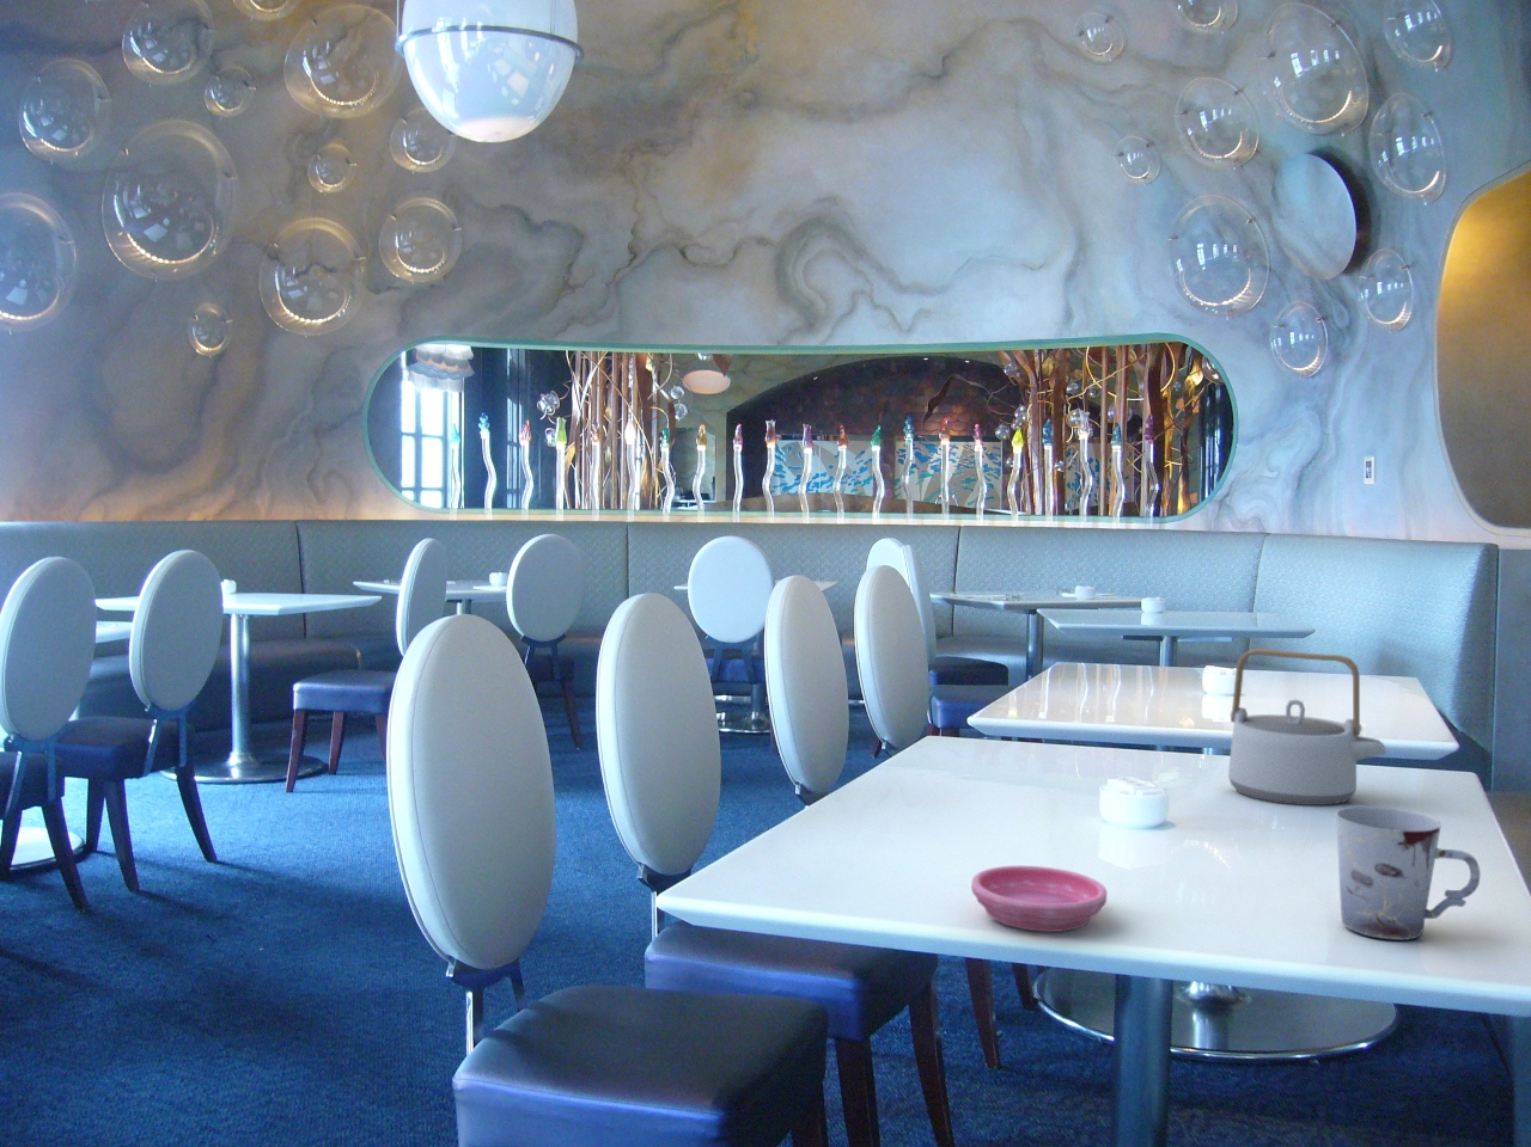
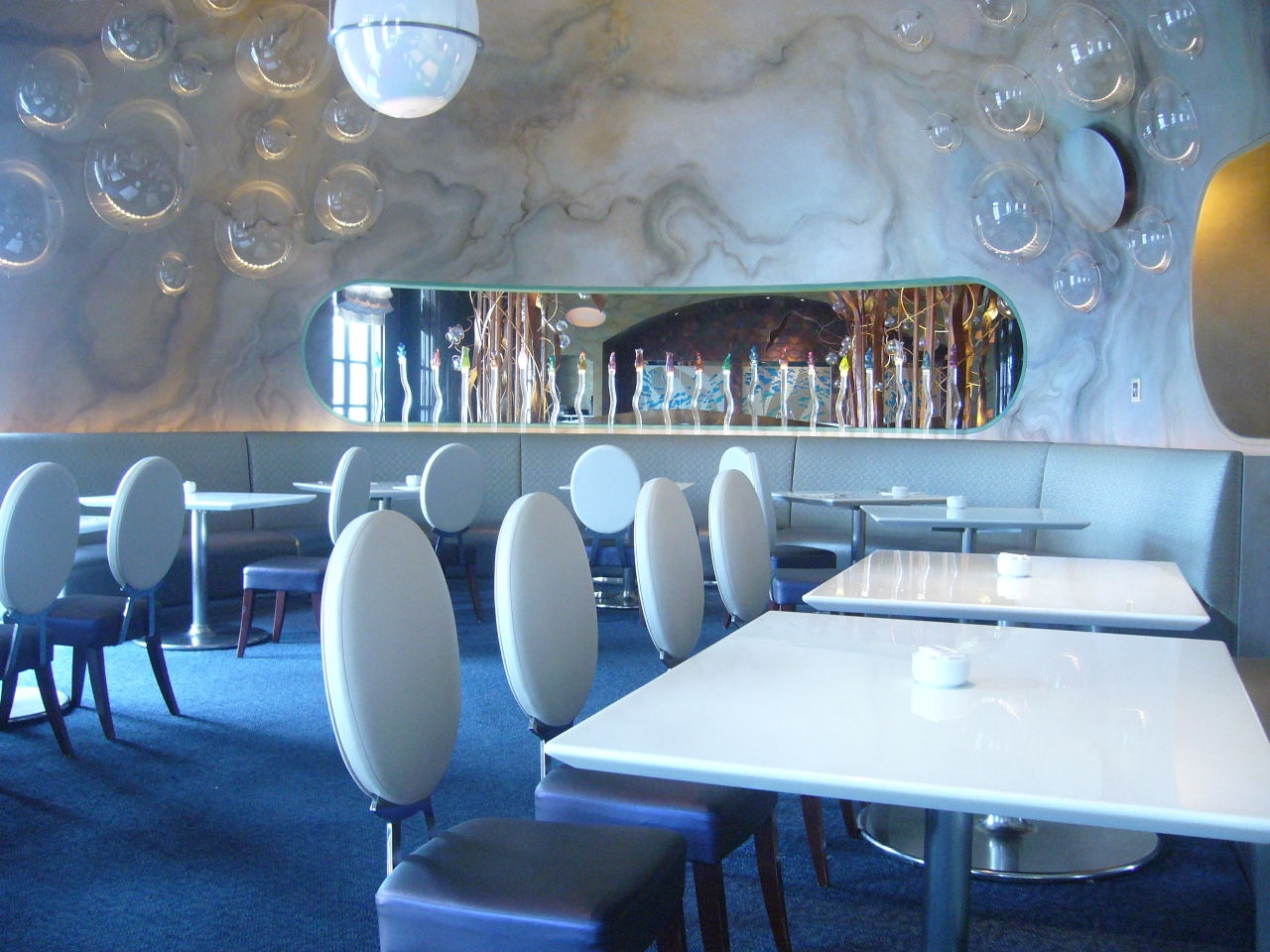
- cup (1404, 876)
- teapot (1306, 724)
- saucer (1037, 900)
